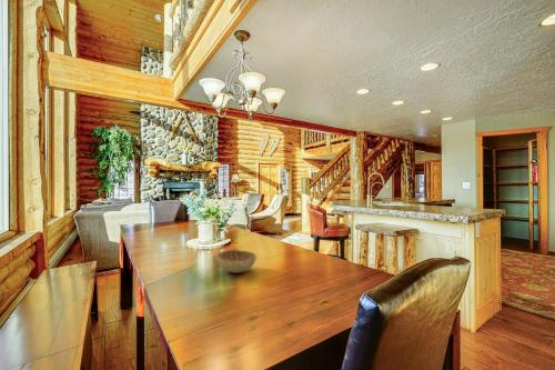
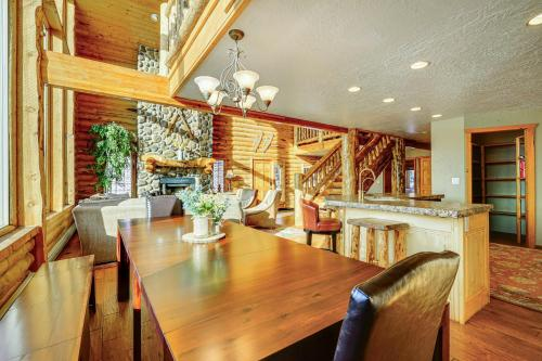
- decorative bowl (236, 262)
